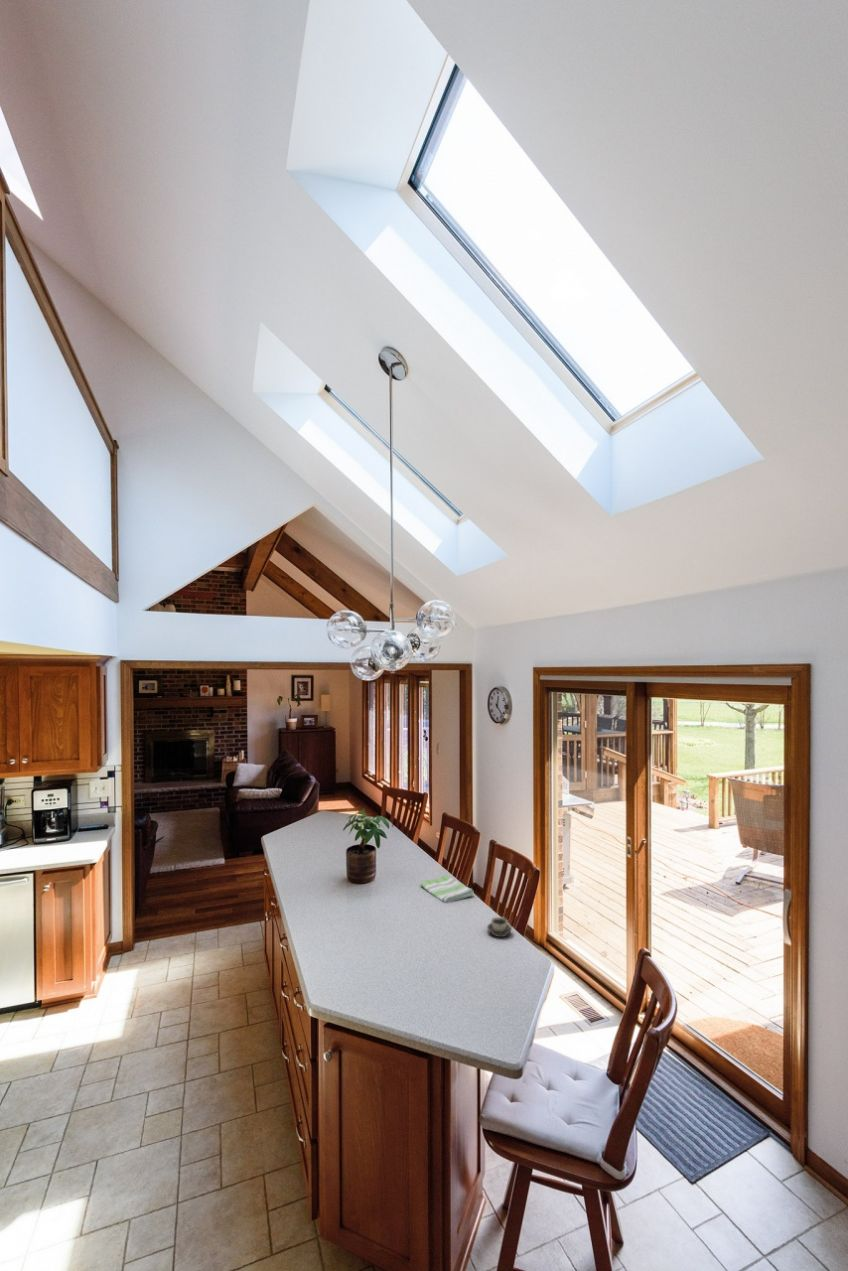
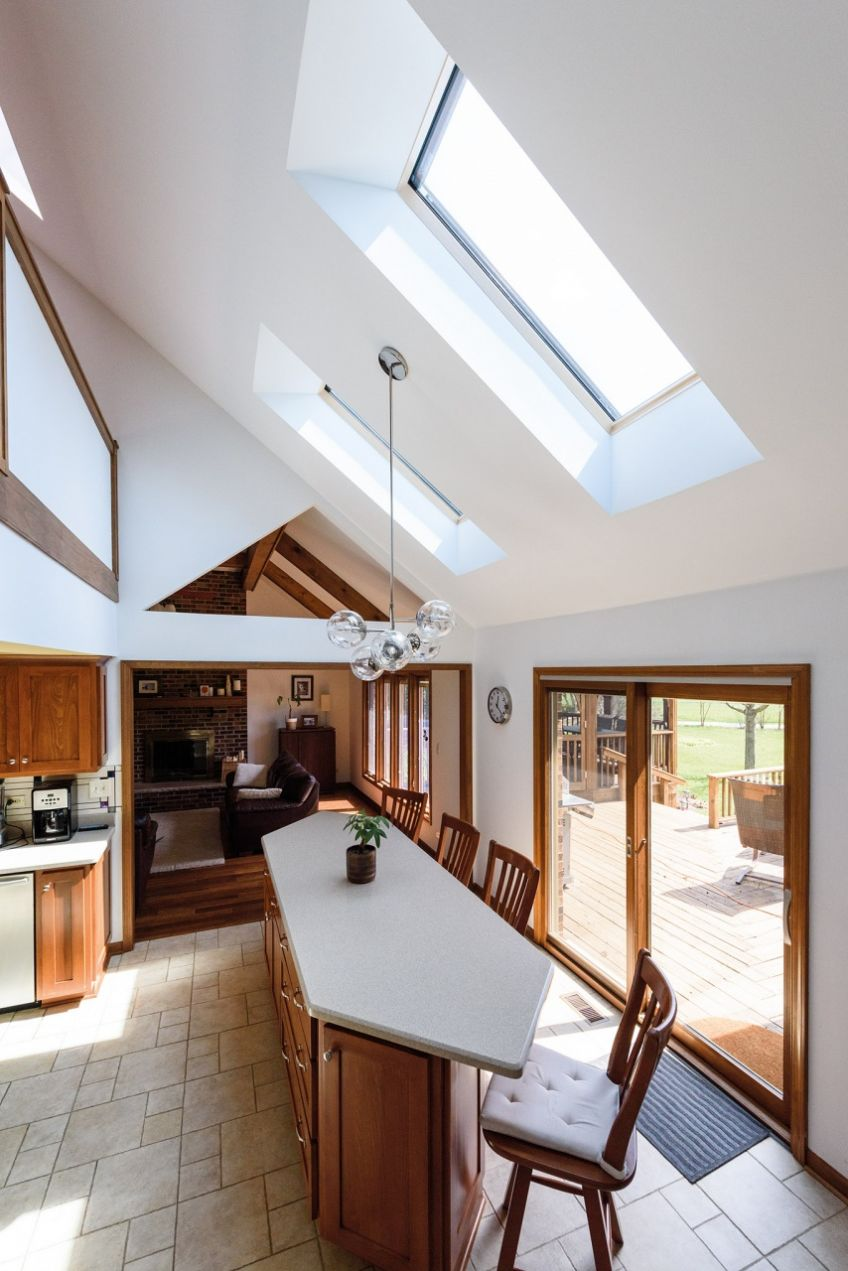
- dish towel (446, 887)
- cup (499, 927)
